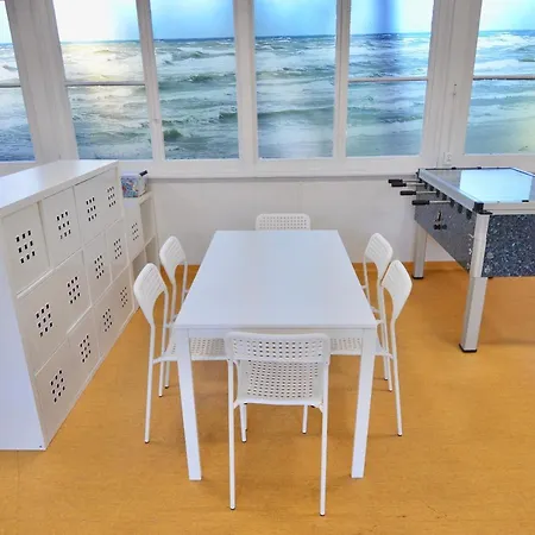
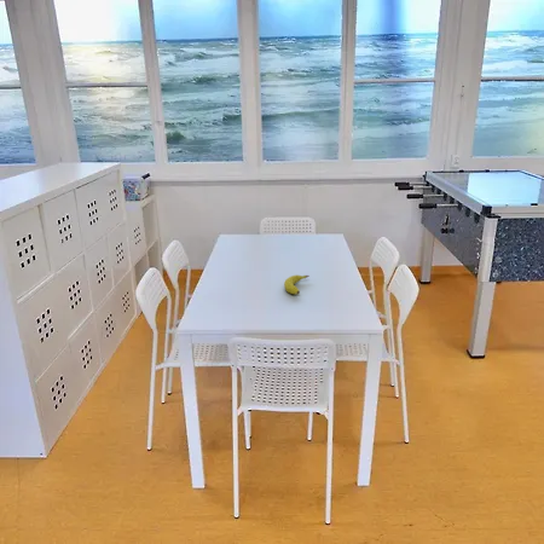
+ fruit (296, 282)
